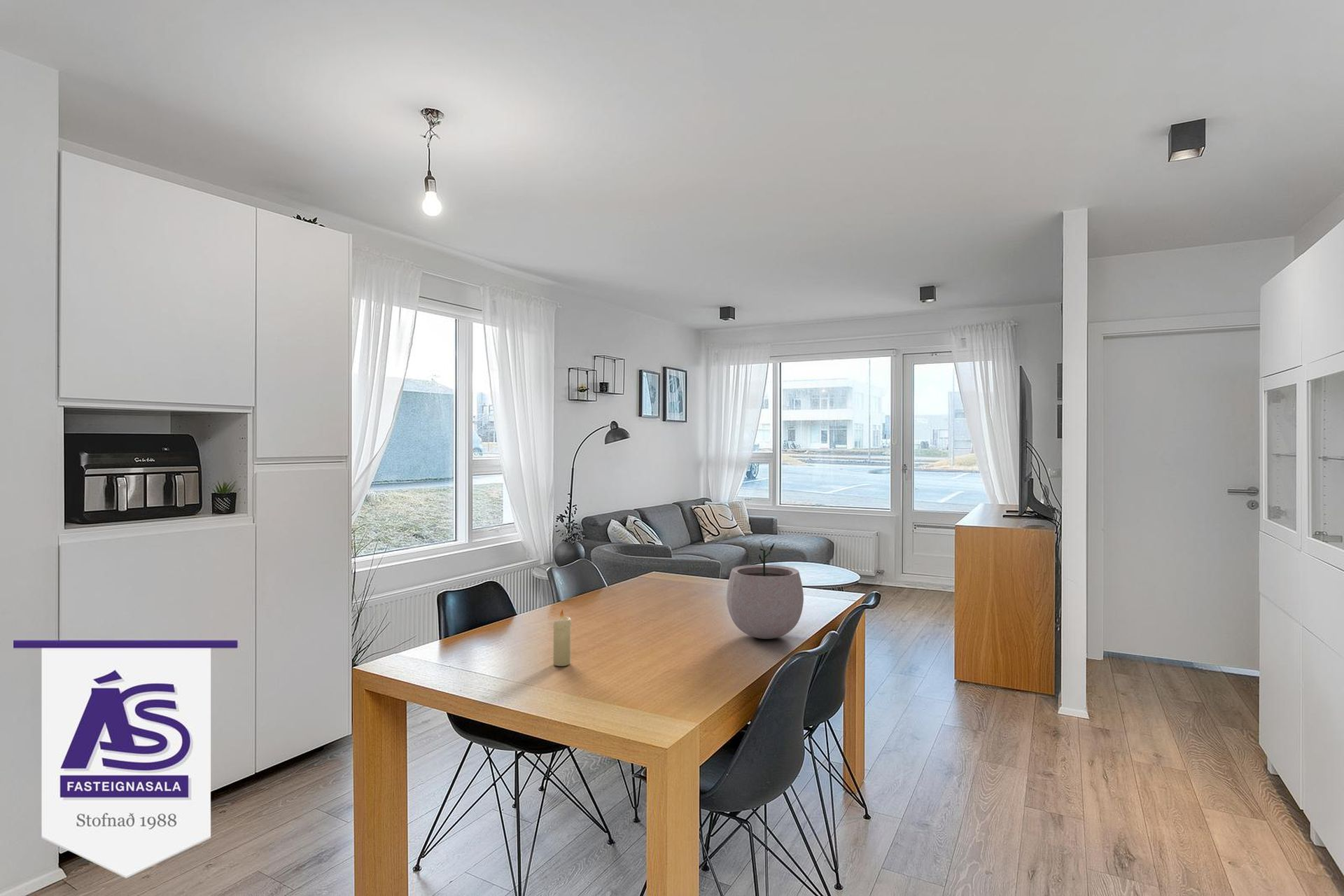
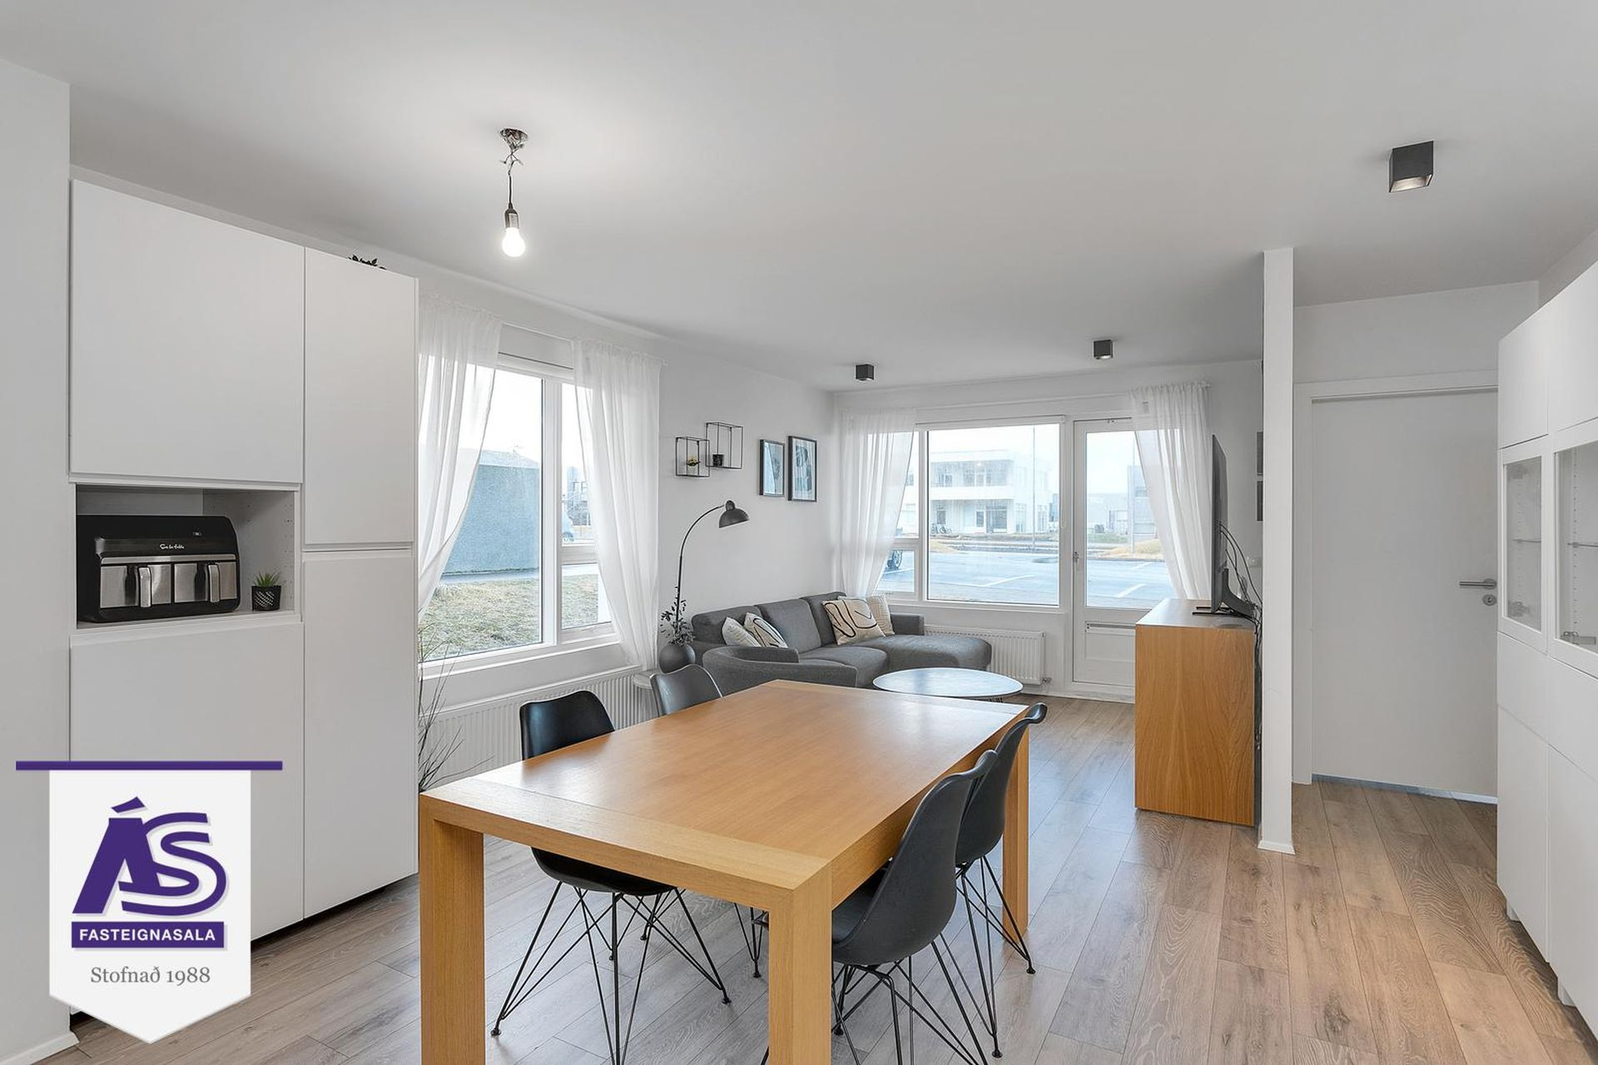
- candle (561, 636)
- plant pot (764, 588)
